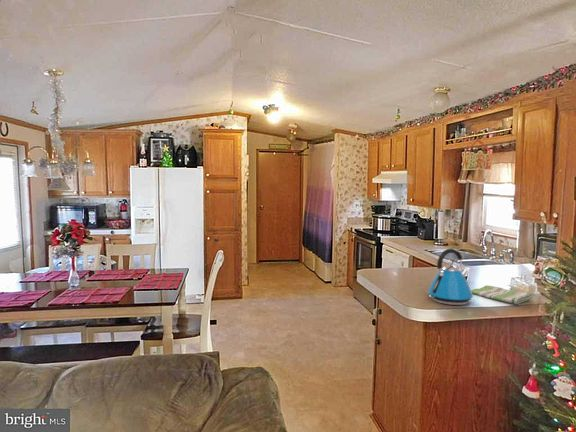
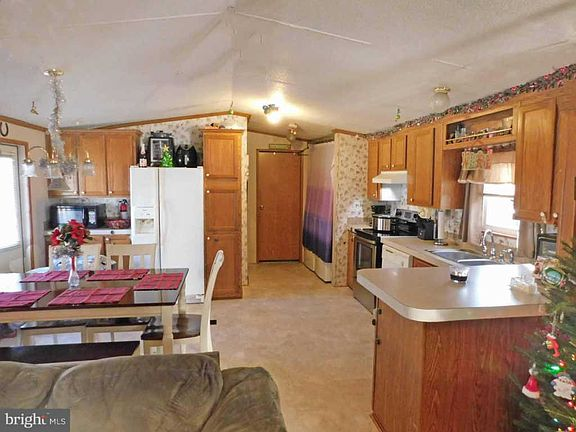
- dish towel (500, 293)
- kettle (449, 274)
